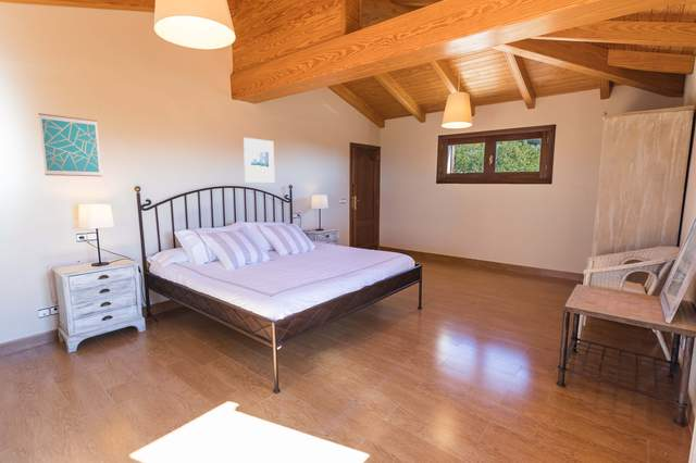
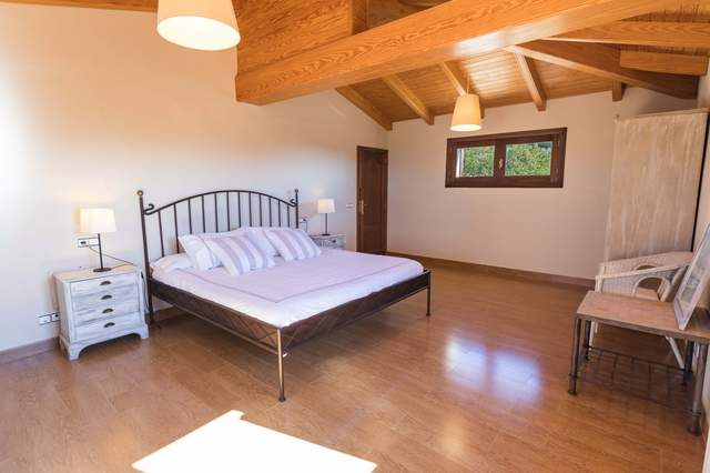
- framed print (259, 161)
- wall art (72, 147)
